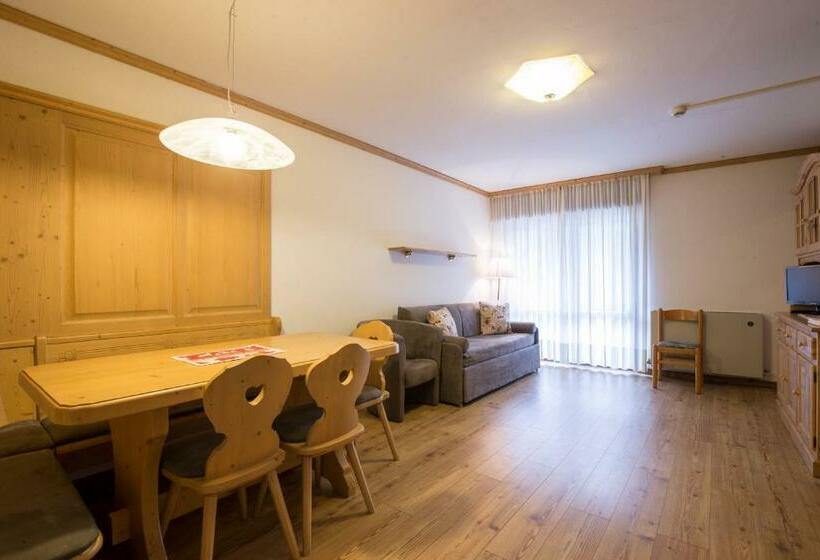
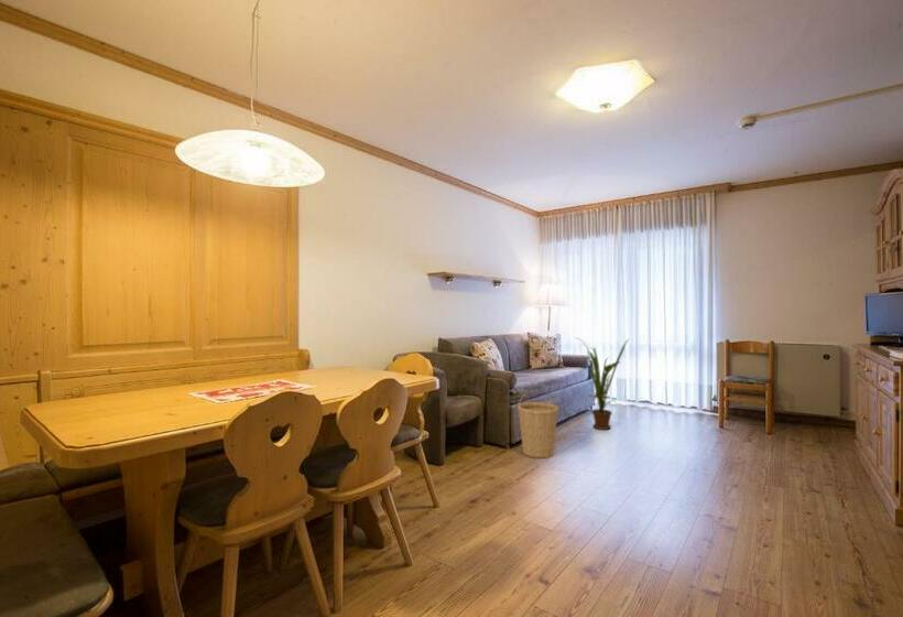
+ house plant (596, 382)
+ basket (537, 425)
